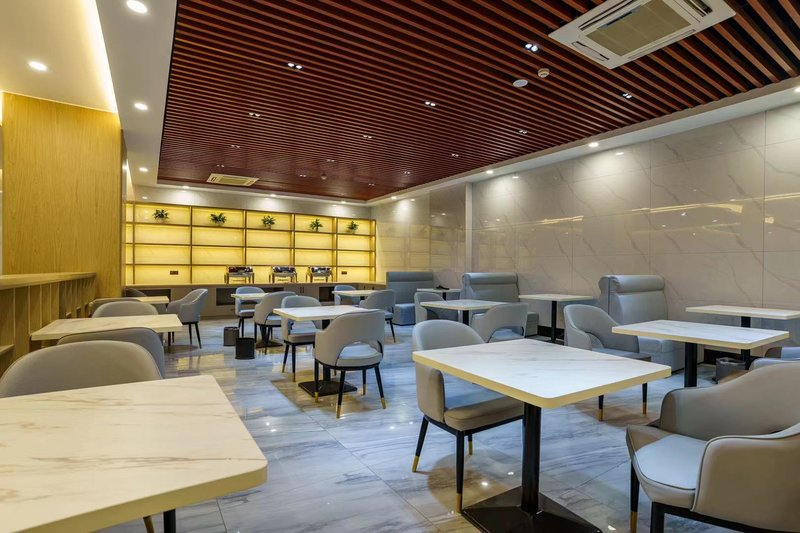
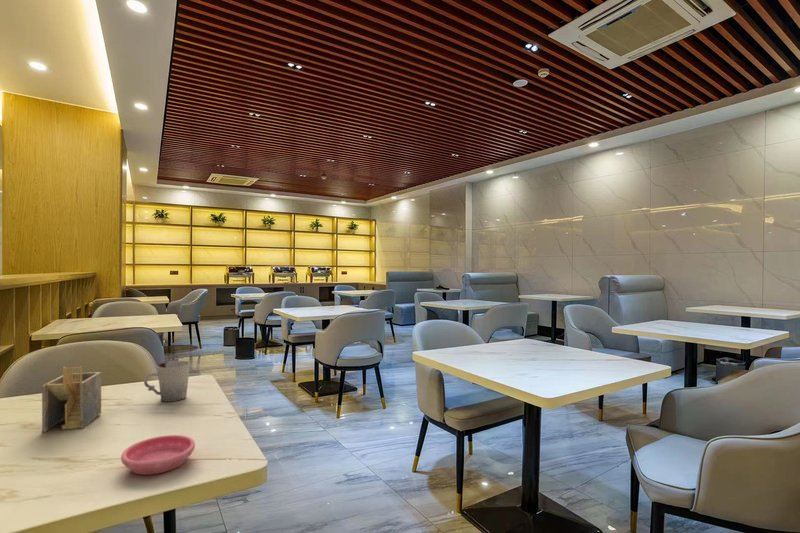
+ napkin holder (73, 392)
+ cup (167, 381)
+ saucer (159, 455)
